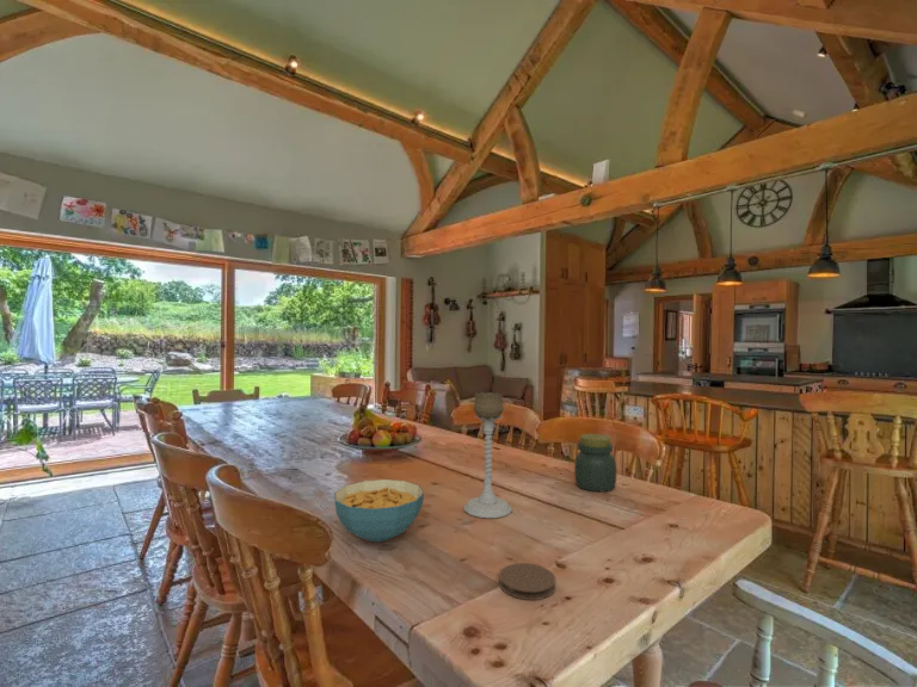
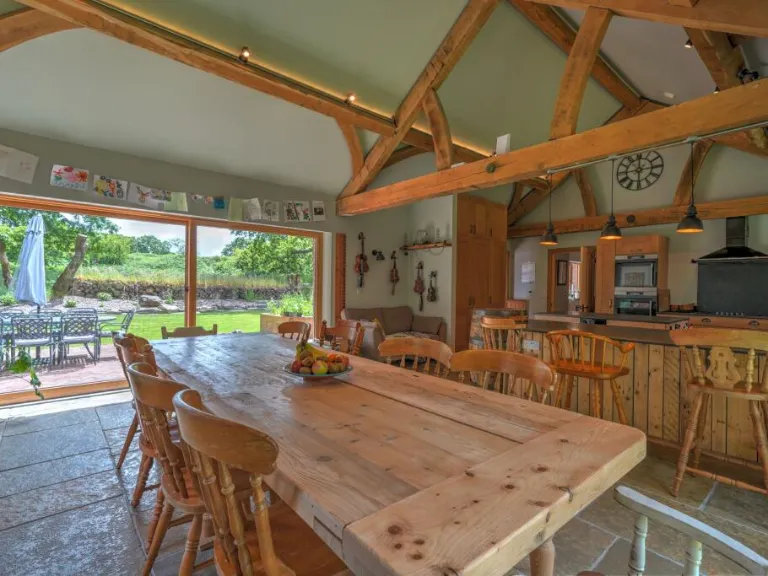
- jar (595, 460)
- cereal bowl (379, 514)
- candle holder (487, 451)
- coaster (527, 580)
